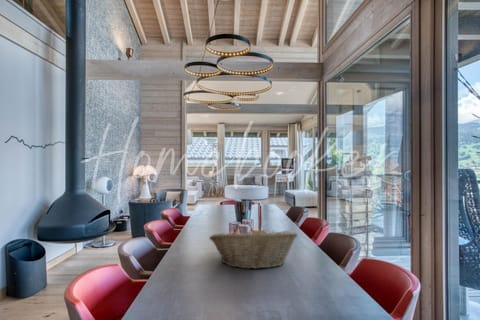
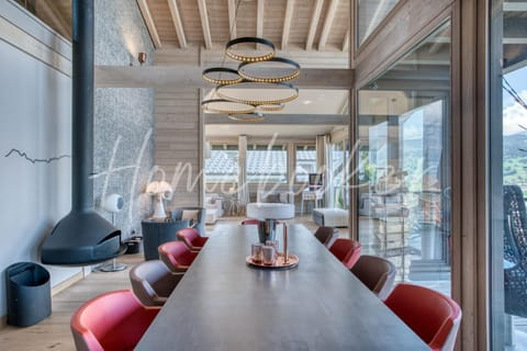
- fruit basket (253, 243)
